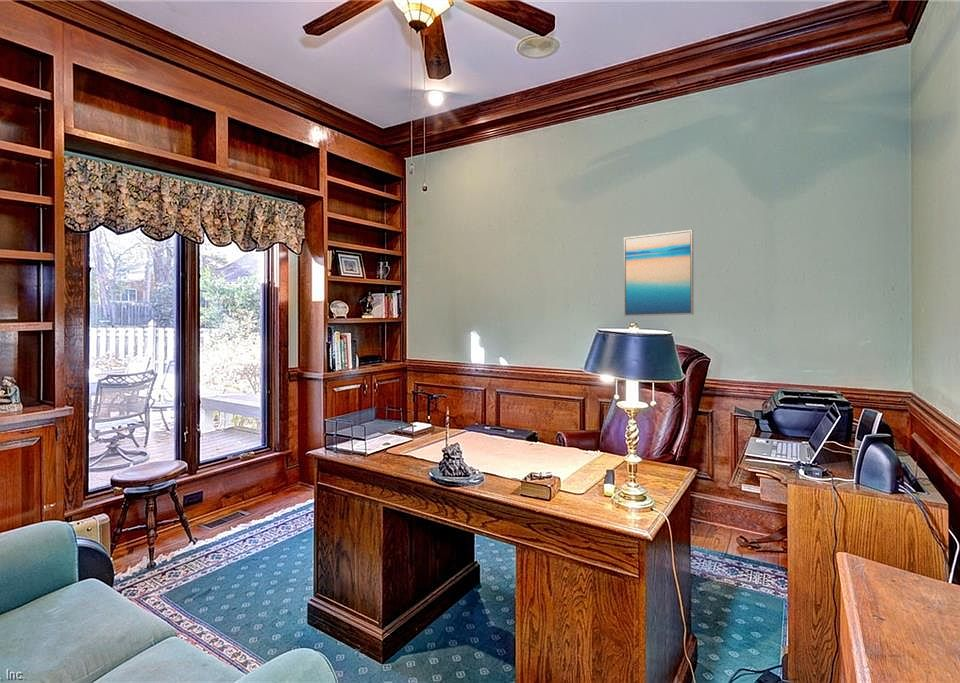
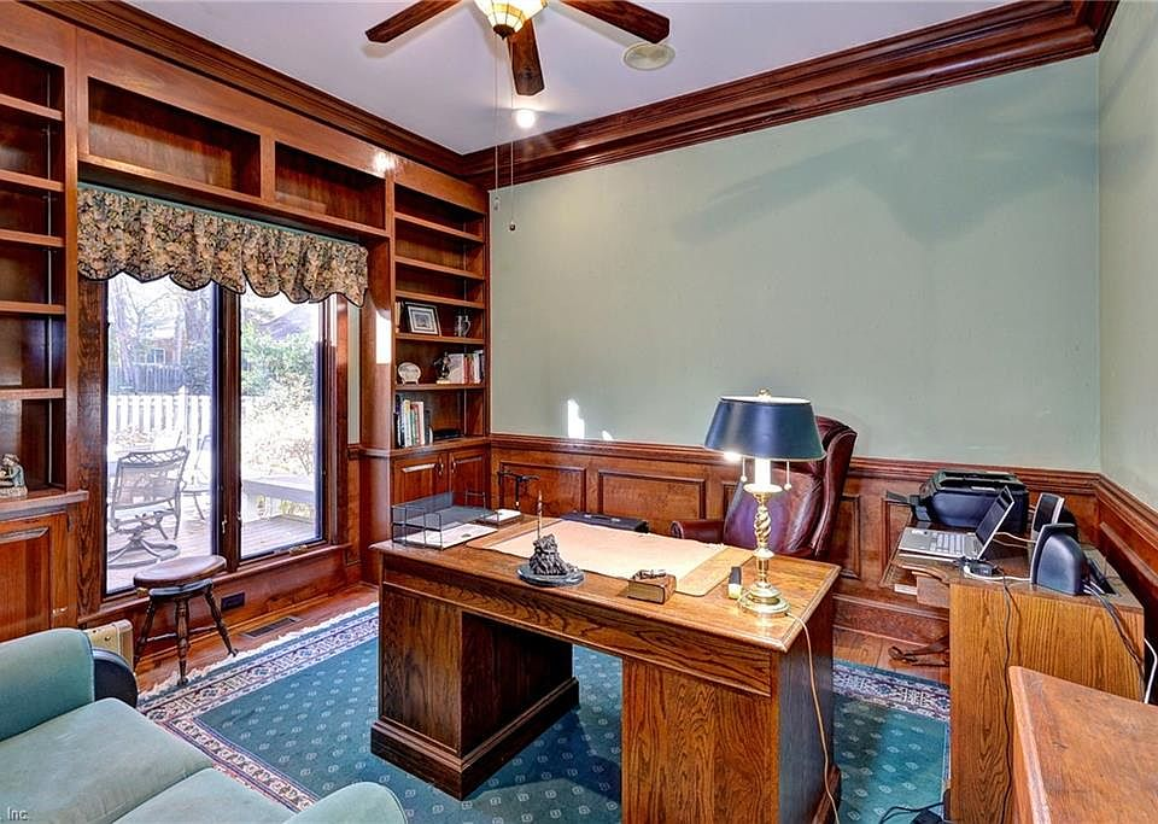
- wall art (657, 274)
